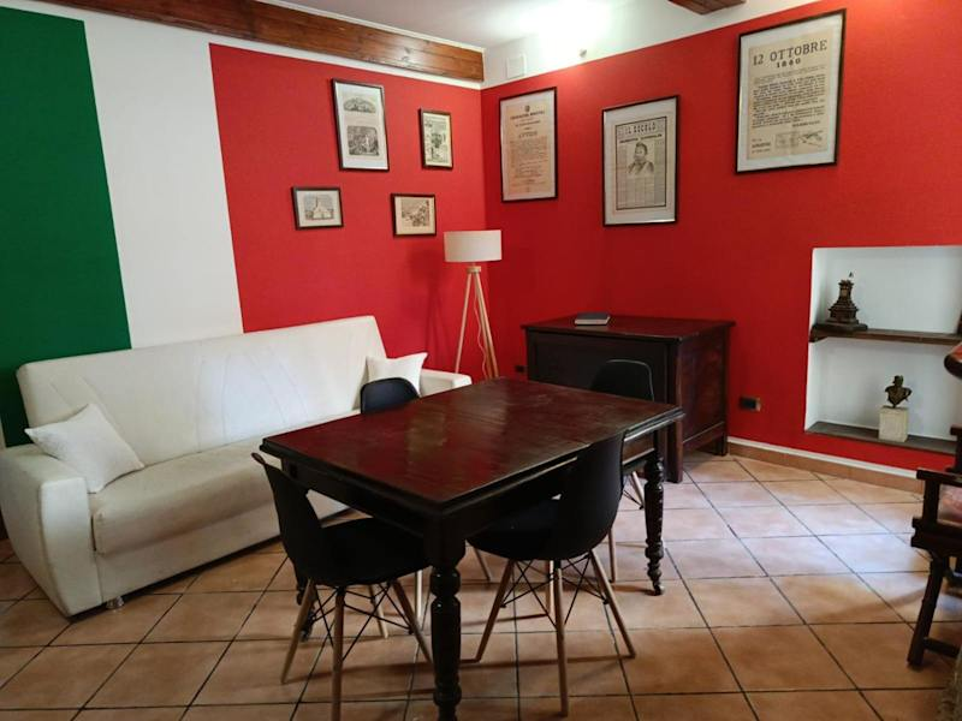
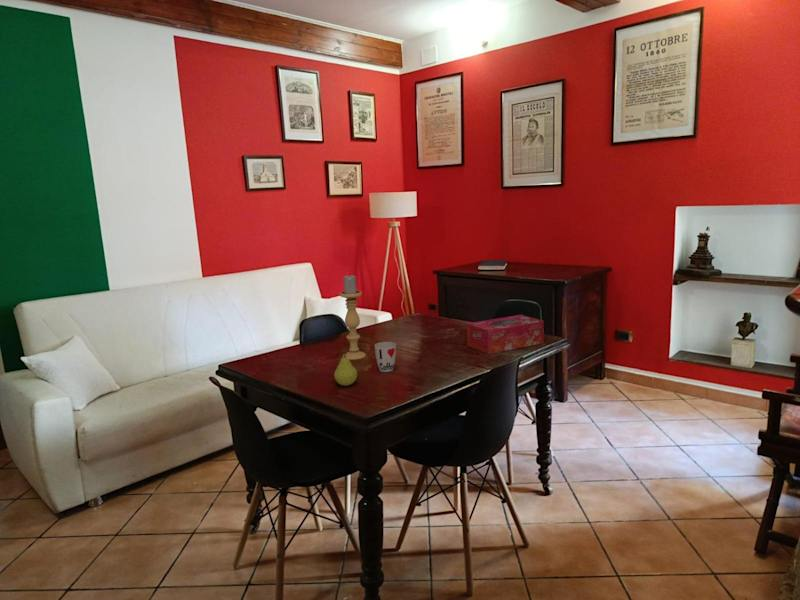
+ cup (385, 357)
+ candle holder (352, 316)
+ fruit (345, 368)
+ tissue box (505, 333)
